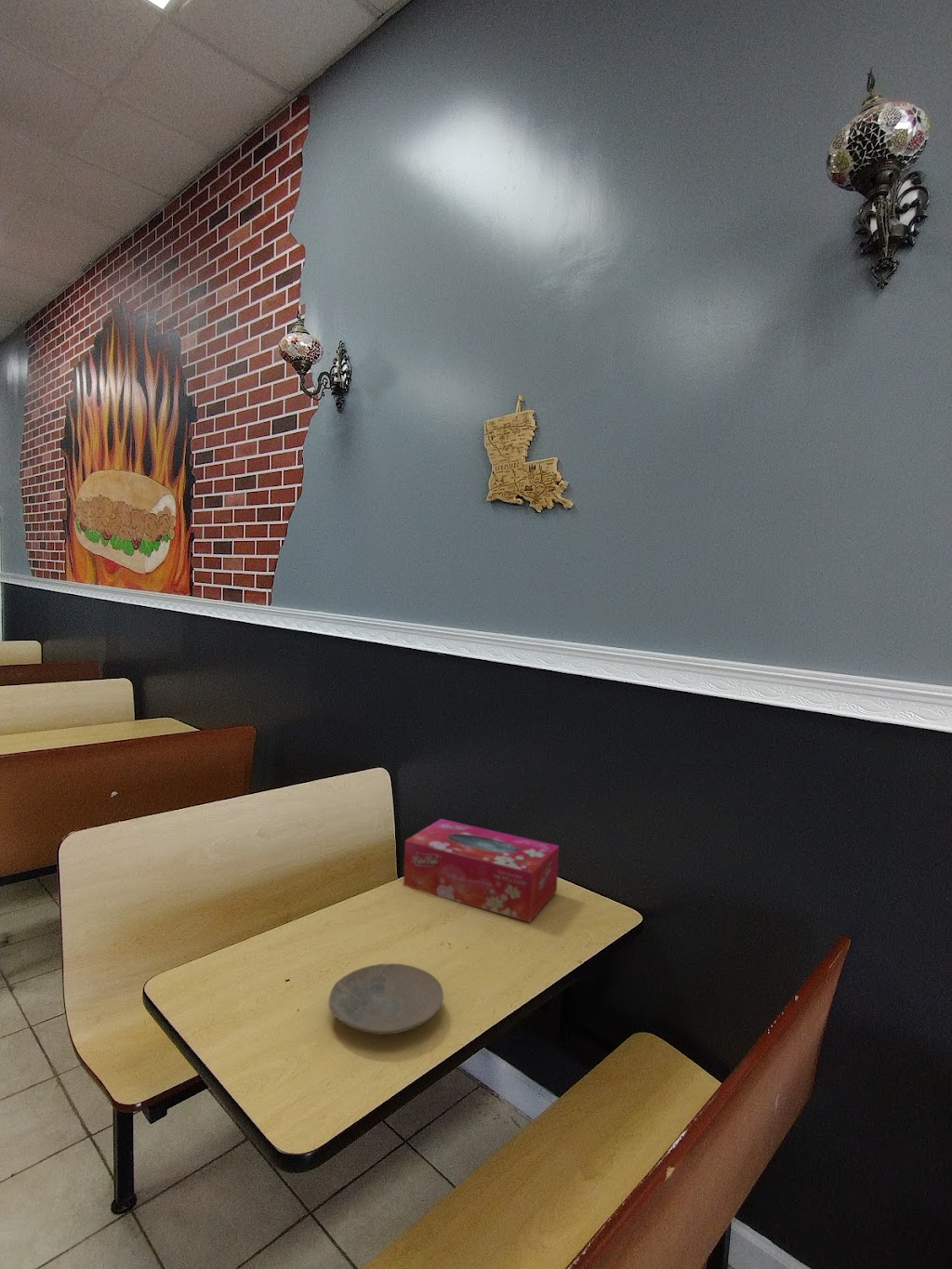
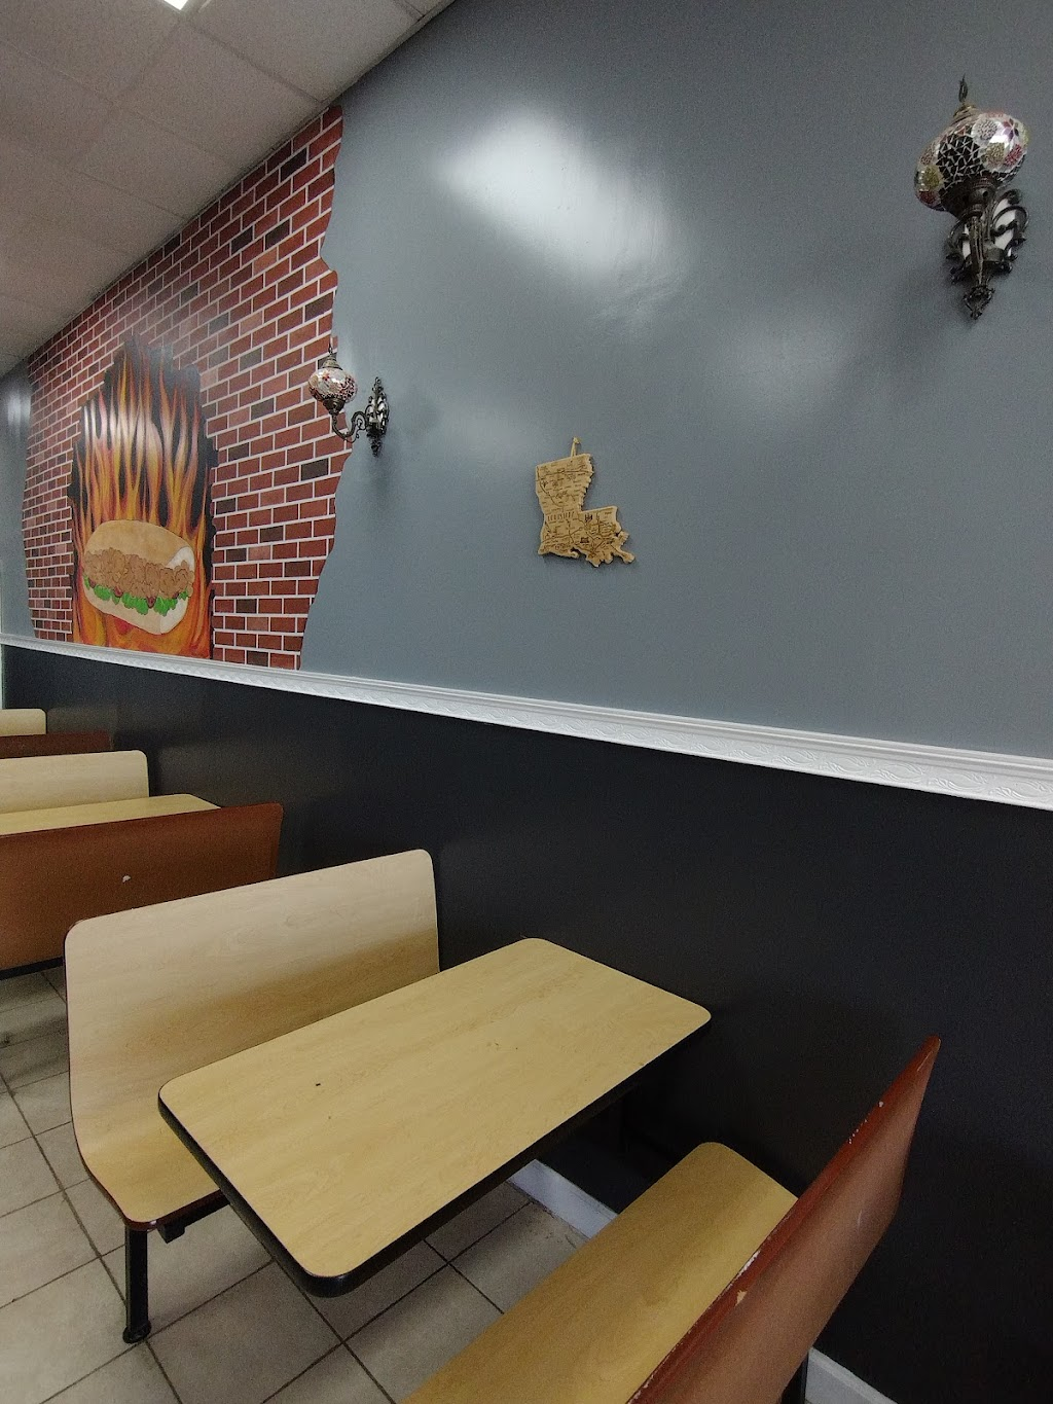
- tissue box (481, 866)
- plate (386, 1002)
